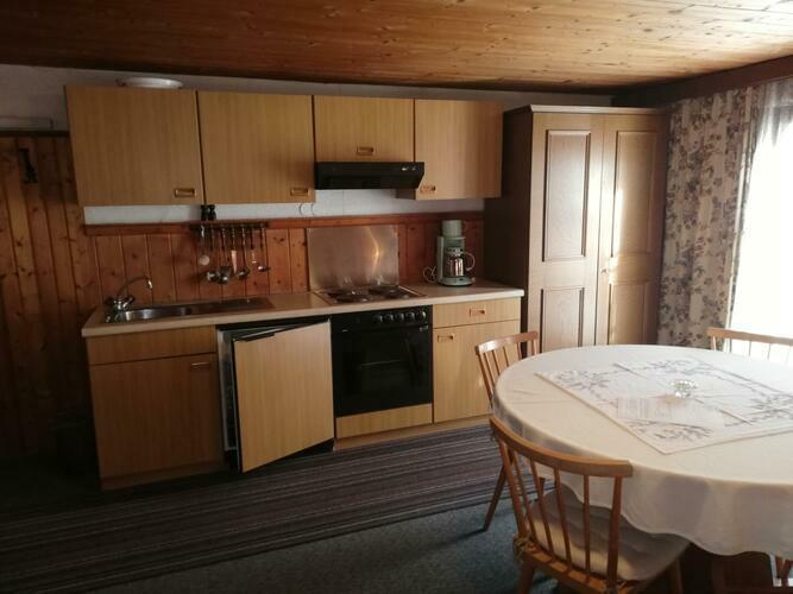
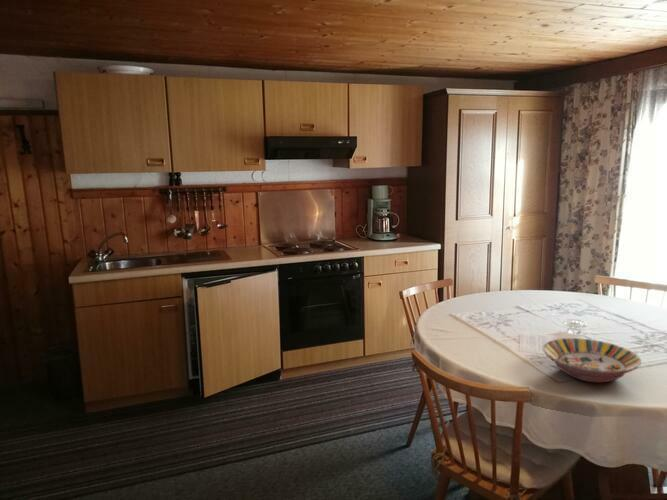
+ serving bowl (589, 363)
